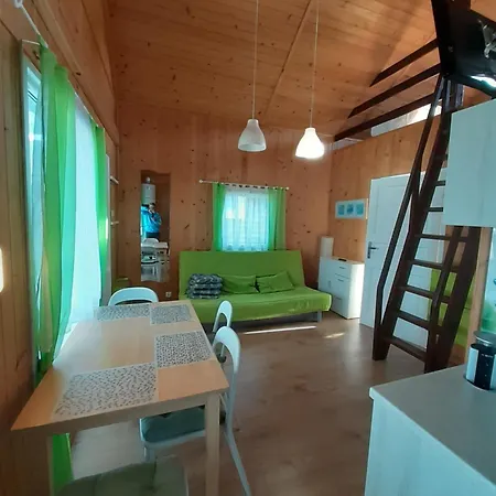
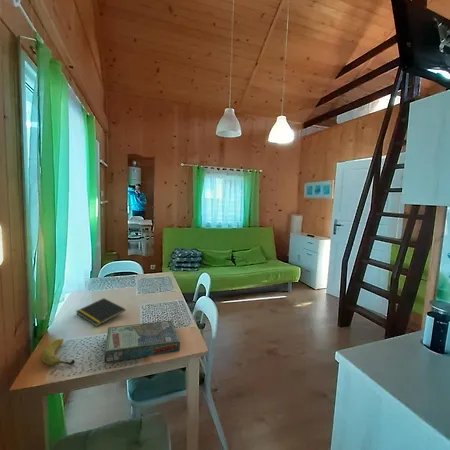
+ board game (142, 338)
+ fruit (58, 347)
+ notepad (100, 311)
